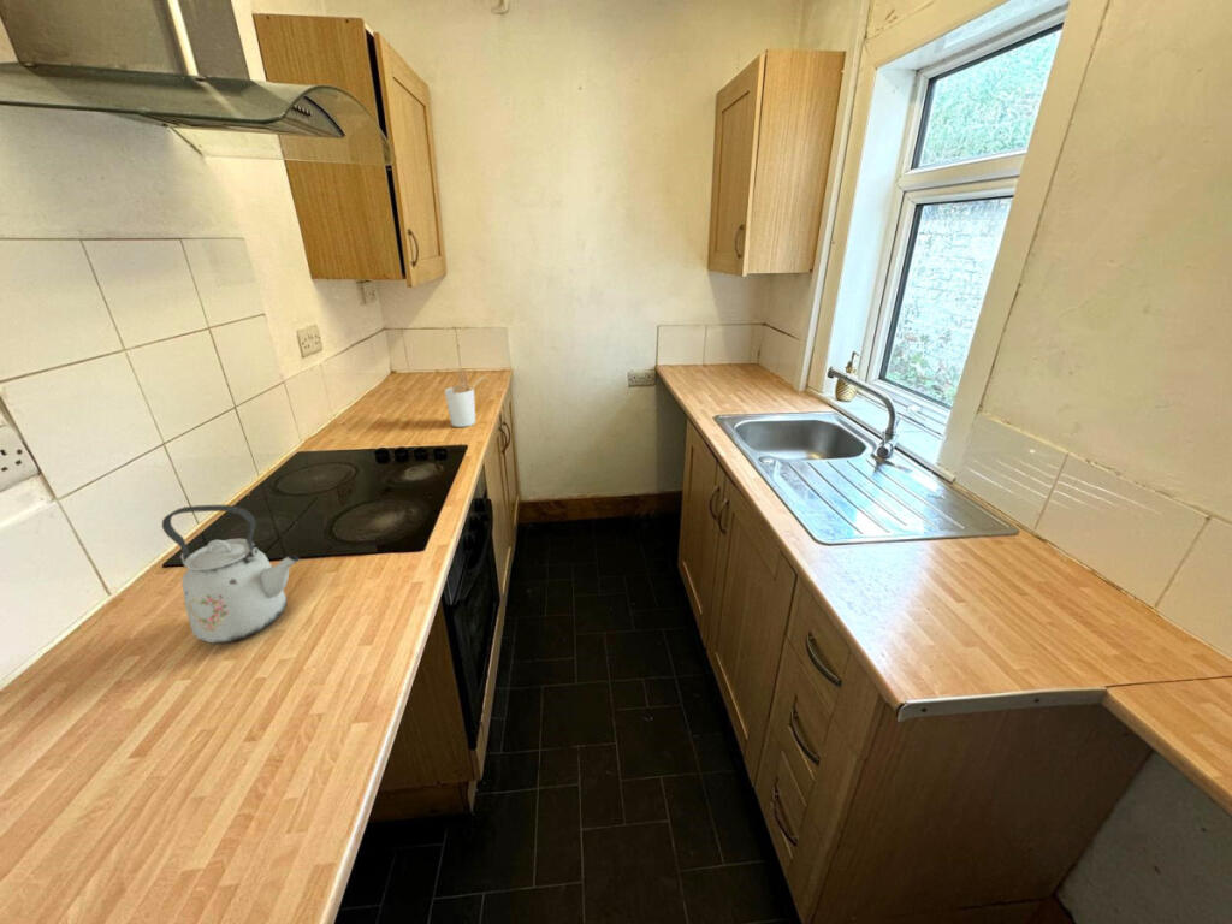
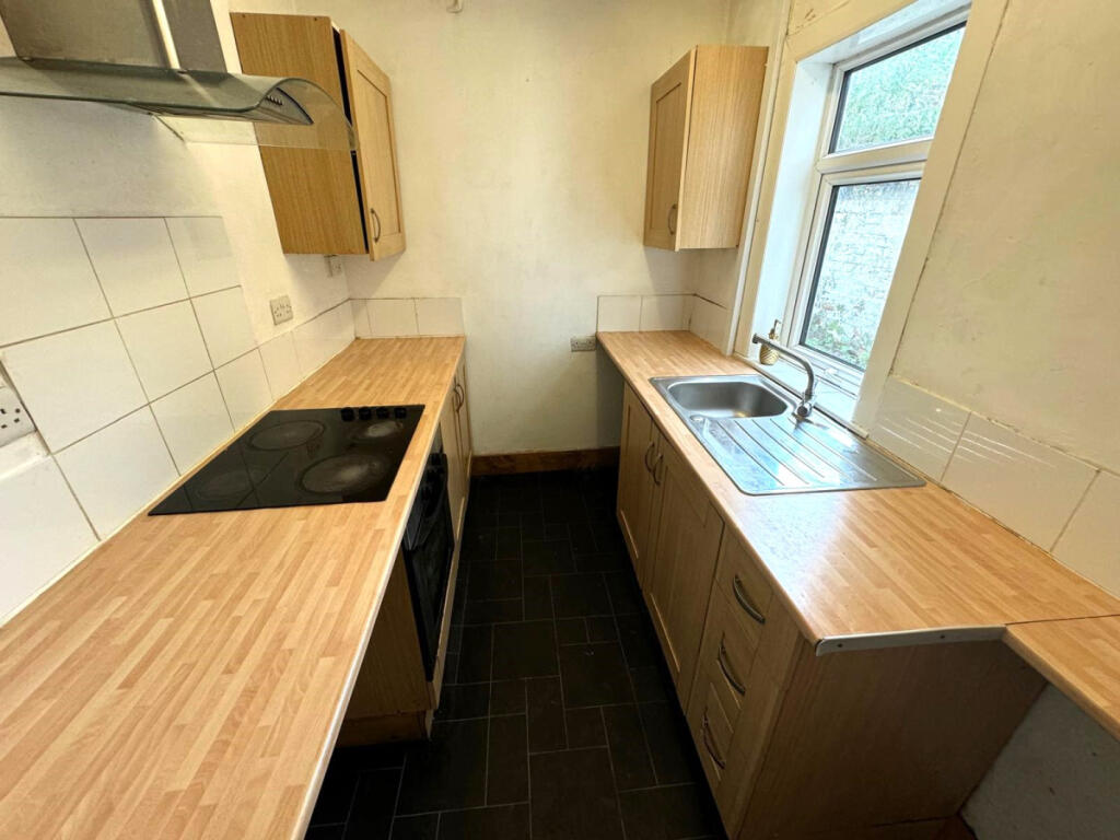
- kettle (241, 567)
- utensil holder (468, 398)
